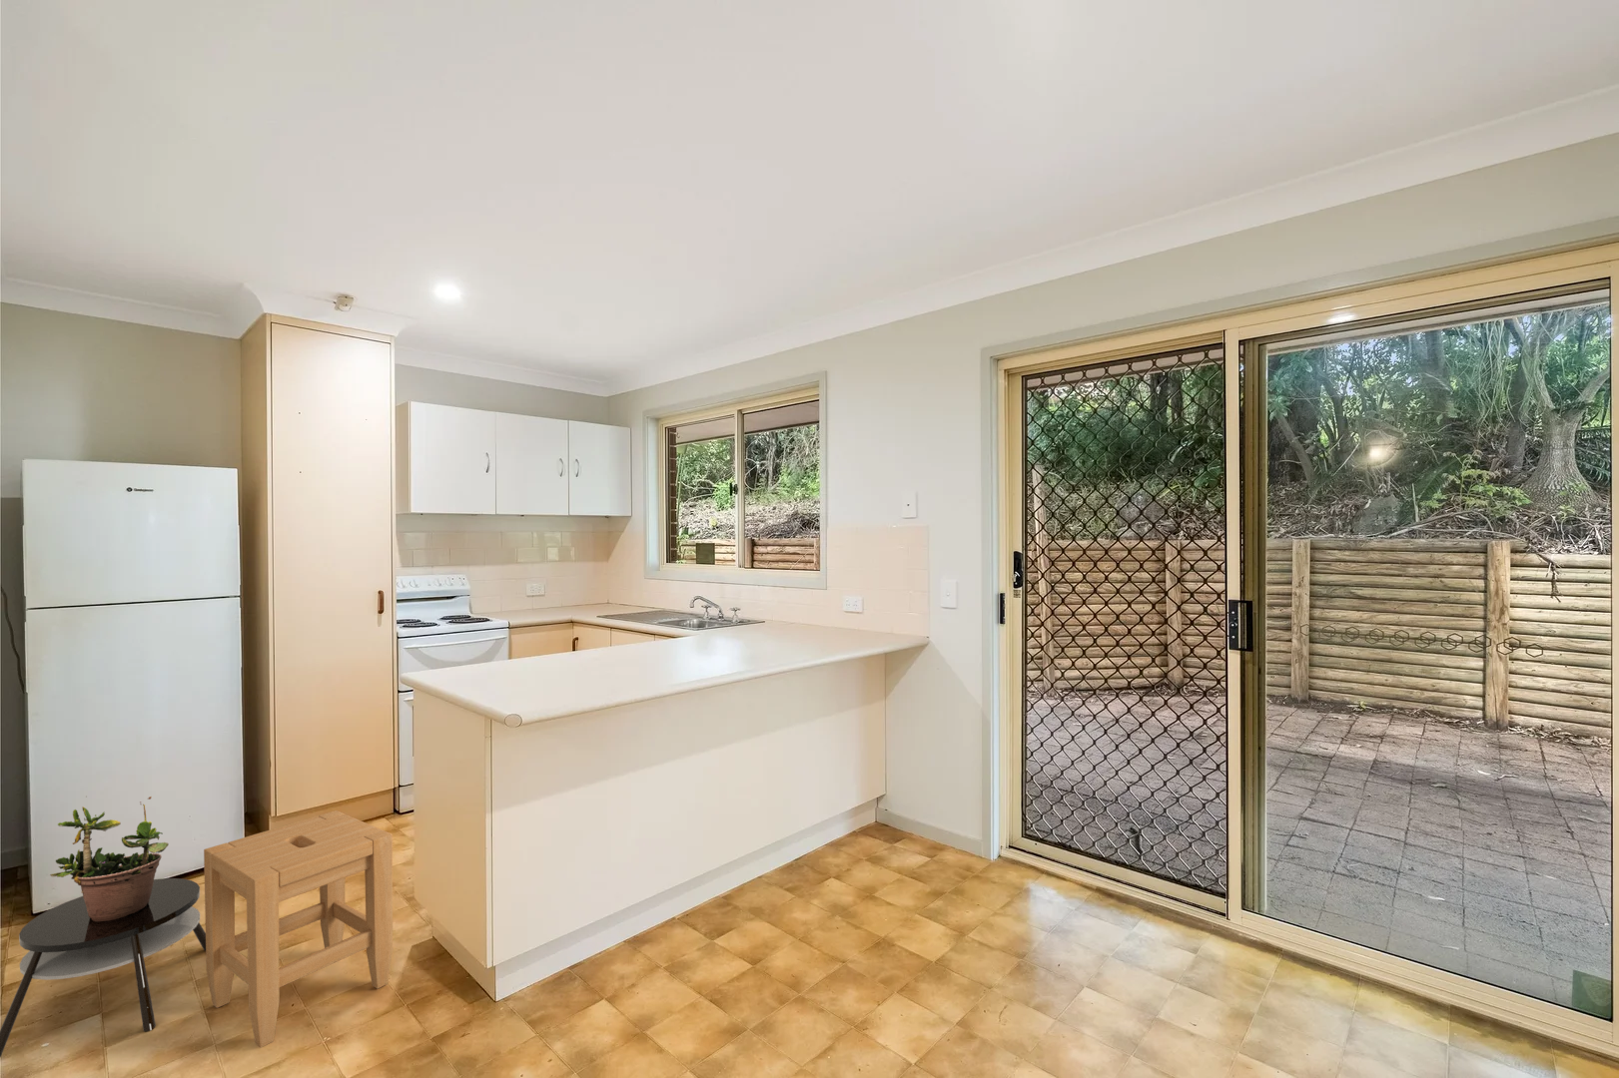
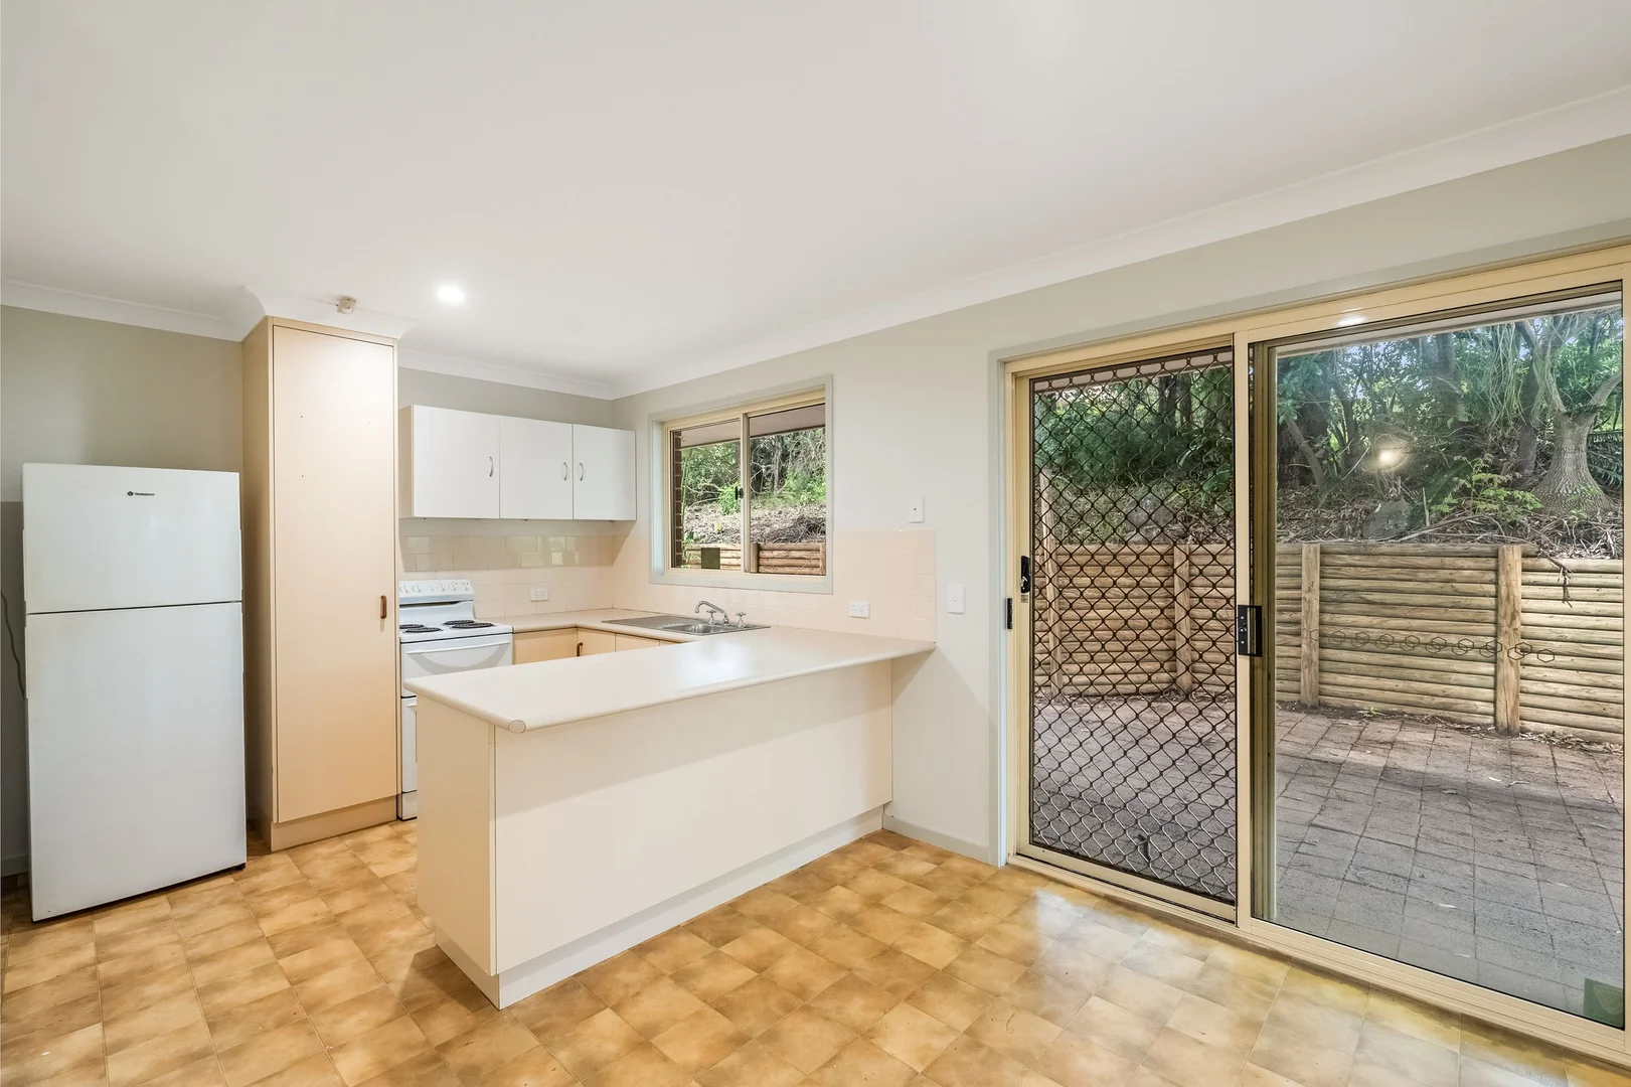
- stool (301, 917)
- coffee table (114, 952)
- potted plant (113, 853)
